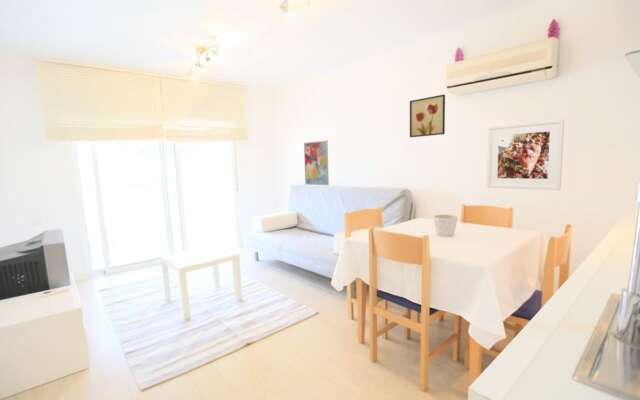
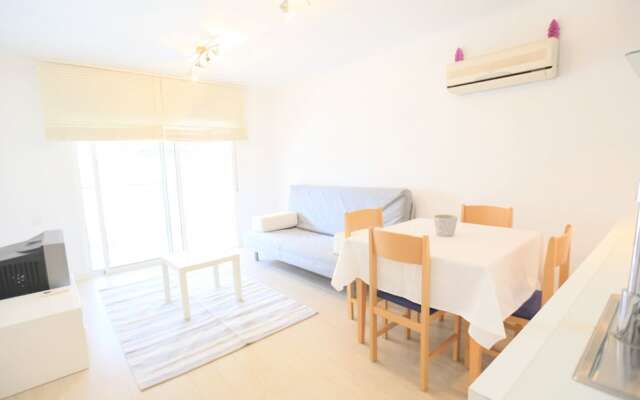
- wall art (427, 117)
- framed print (522, 156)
- wall art (315, 163)
